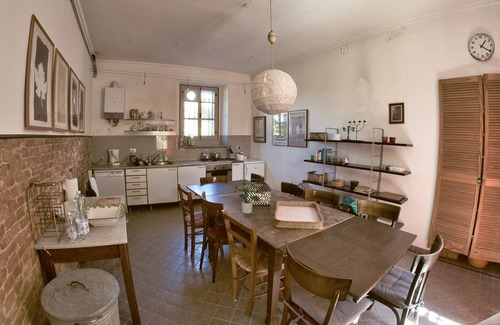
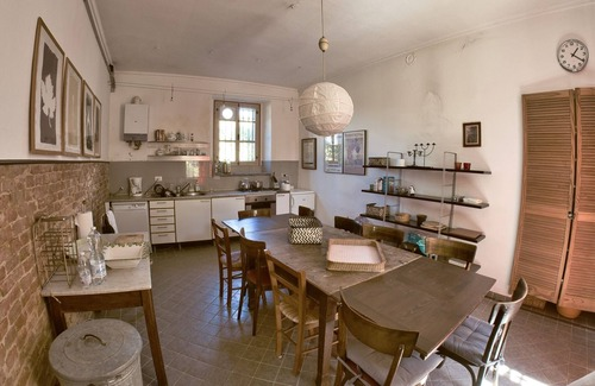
- potted plant (247, 195)
